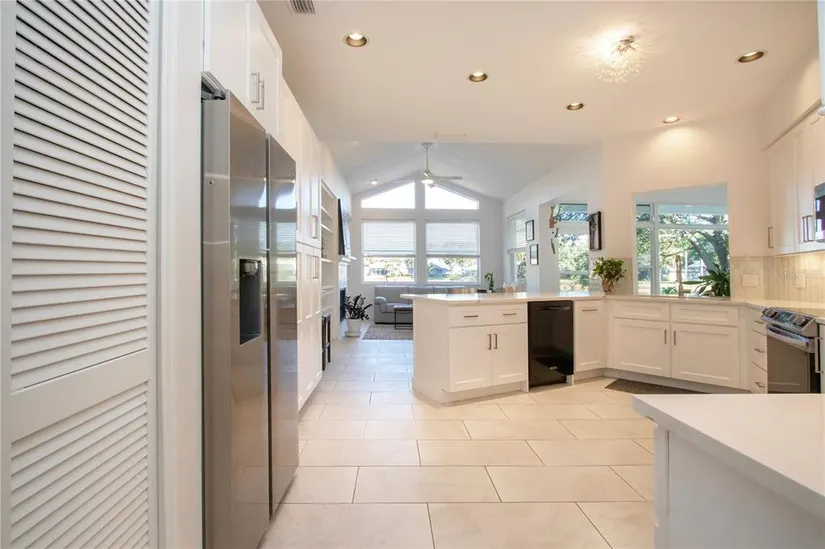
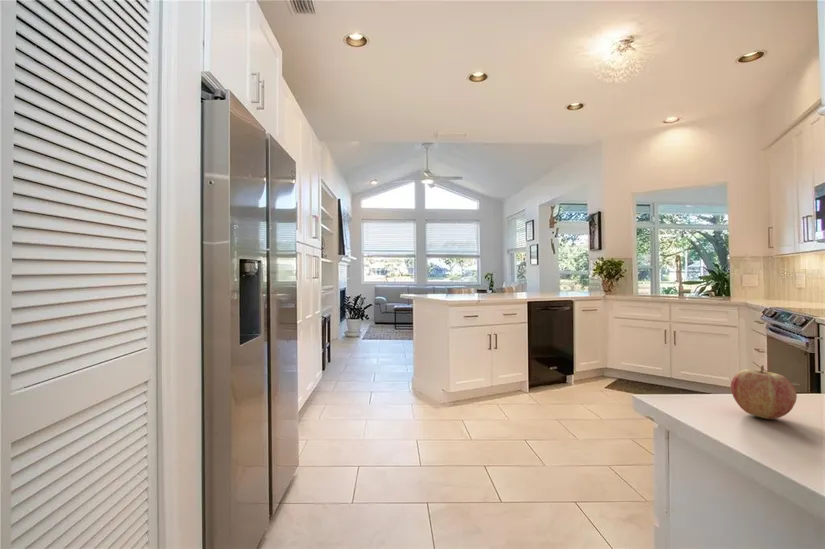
+ fruit (761, 391)
